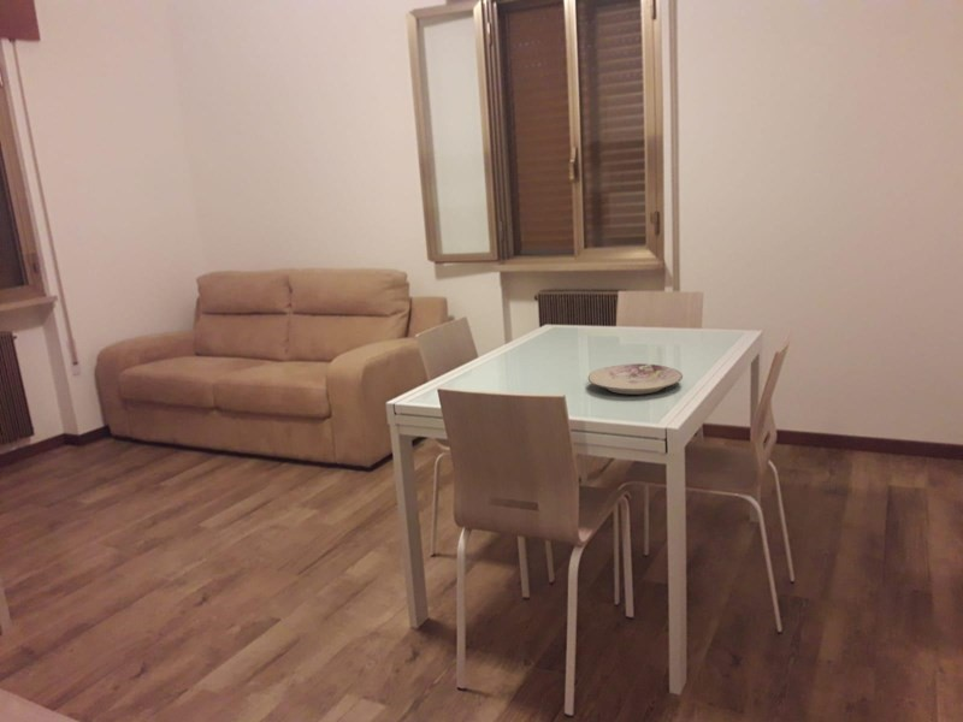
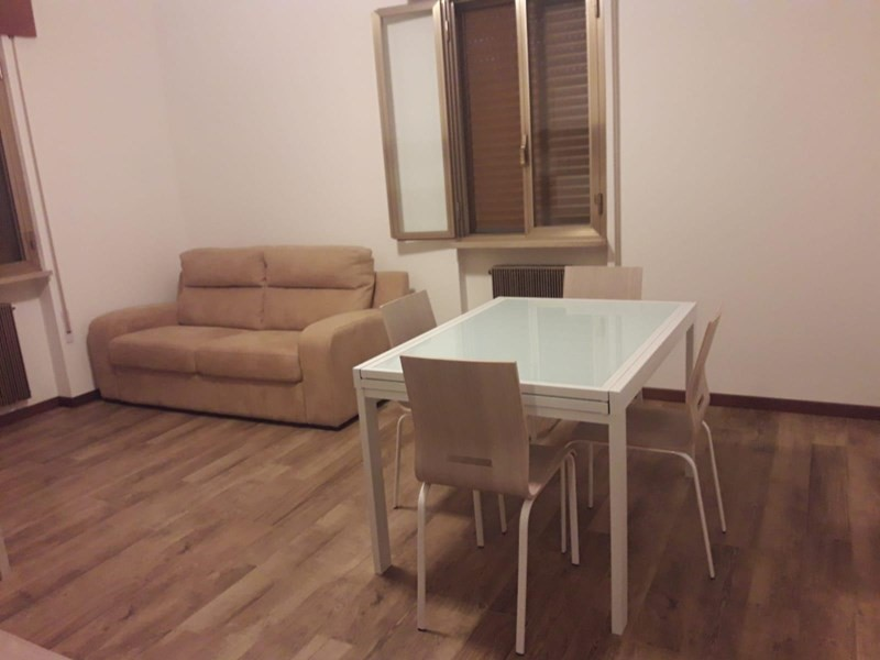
- plate (634, 380)
